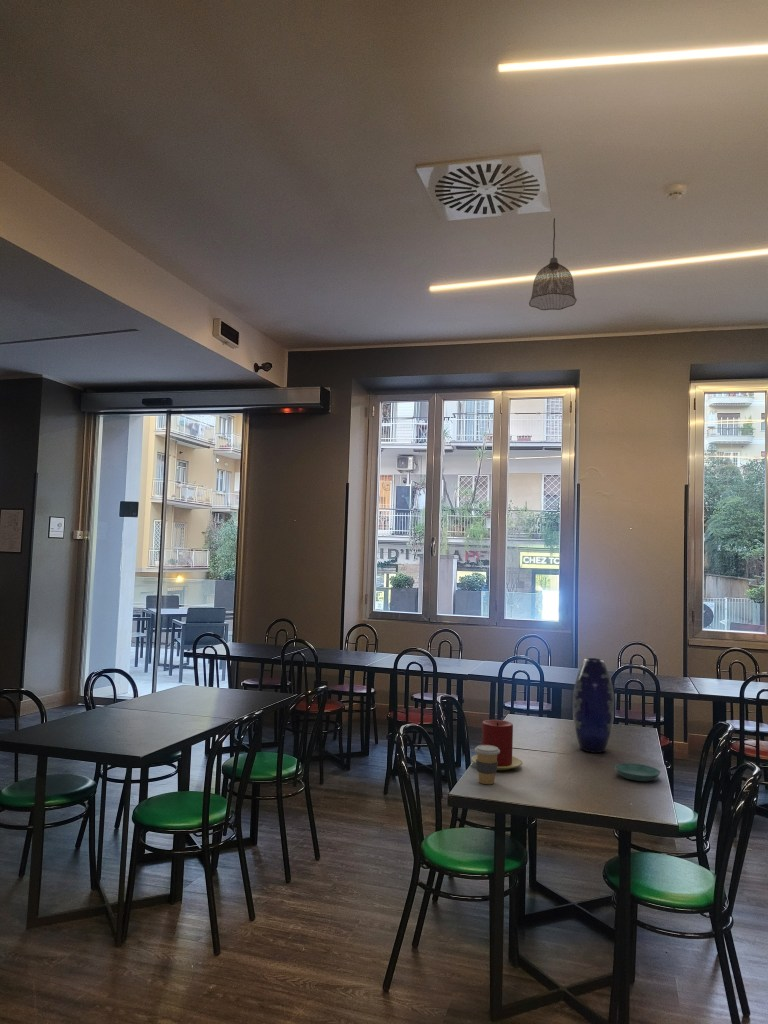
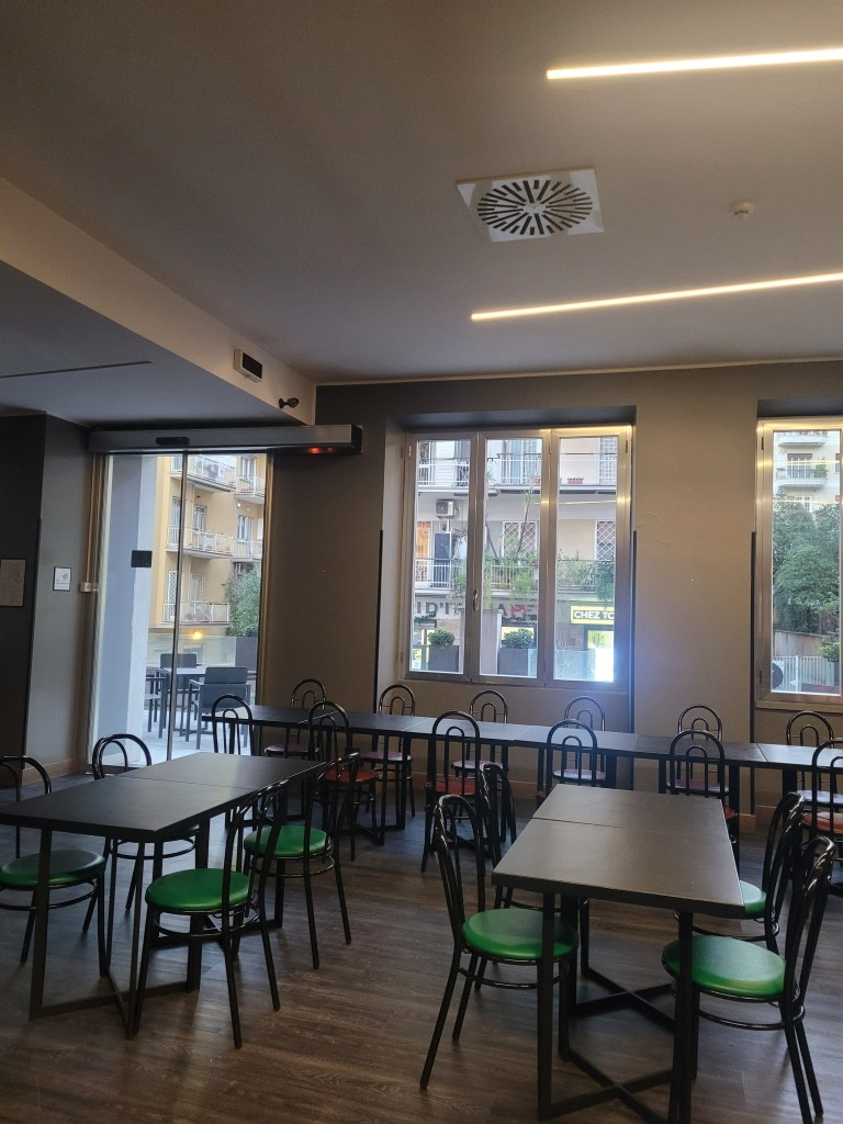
- candle (497, 743)
- coffee cup (486, 764)
- saucer (637, 773)
- vase (593, 704)
- pendant lamp (553, 260)
